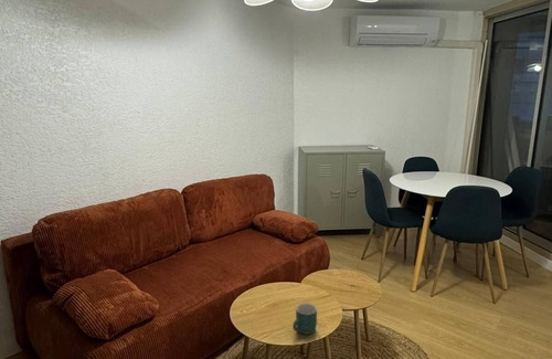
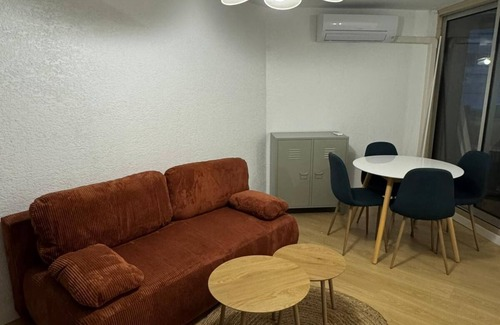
- mug (305, 320)
